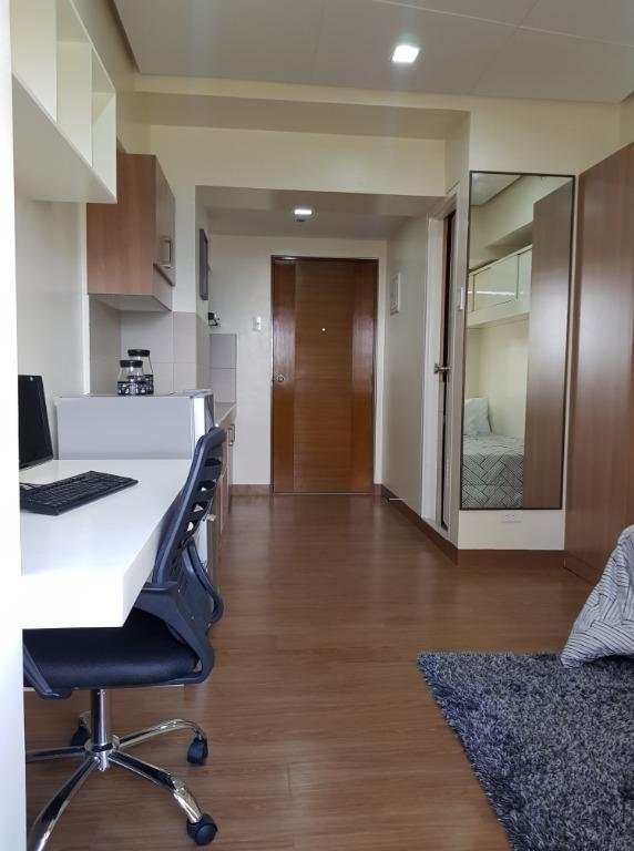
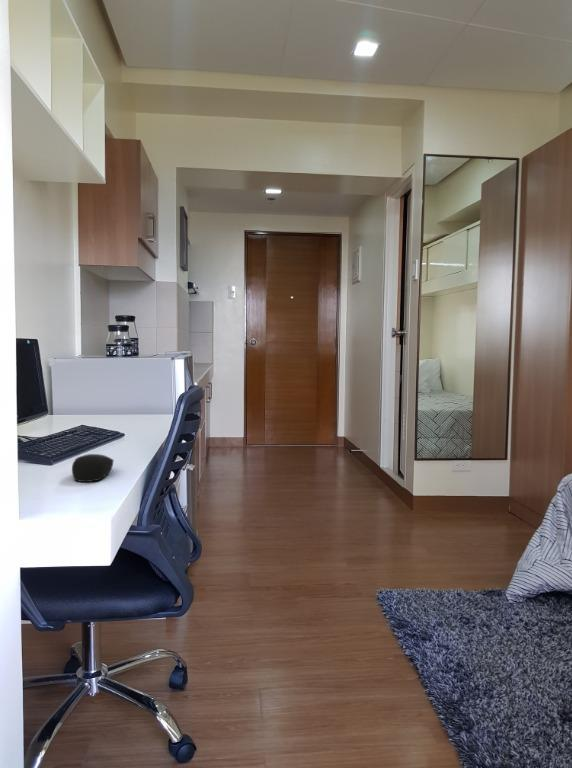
+ computer mouse (93, 464)
